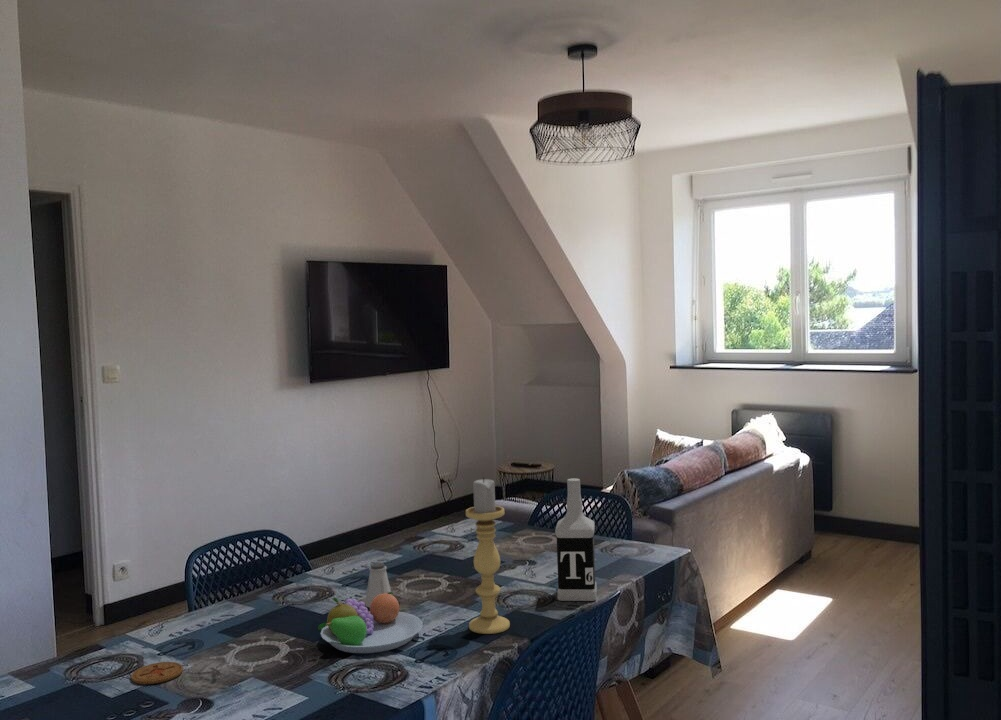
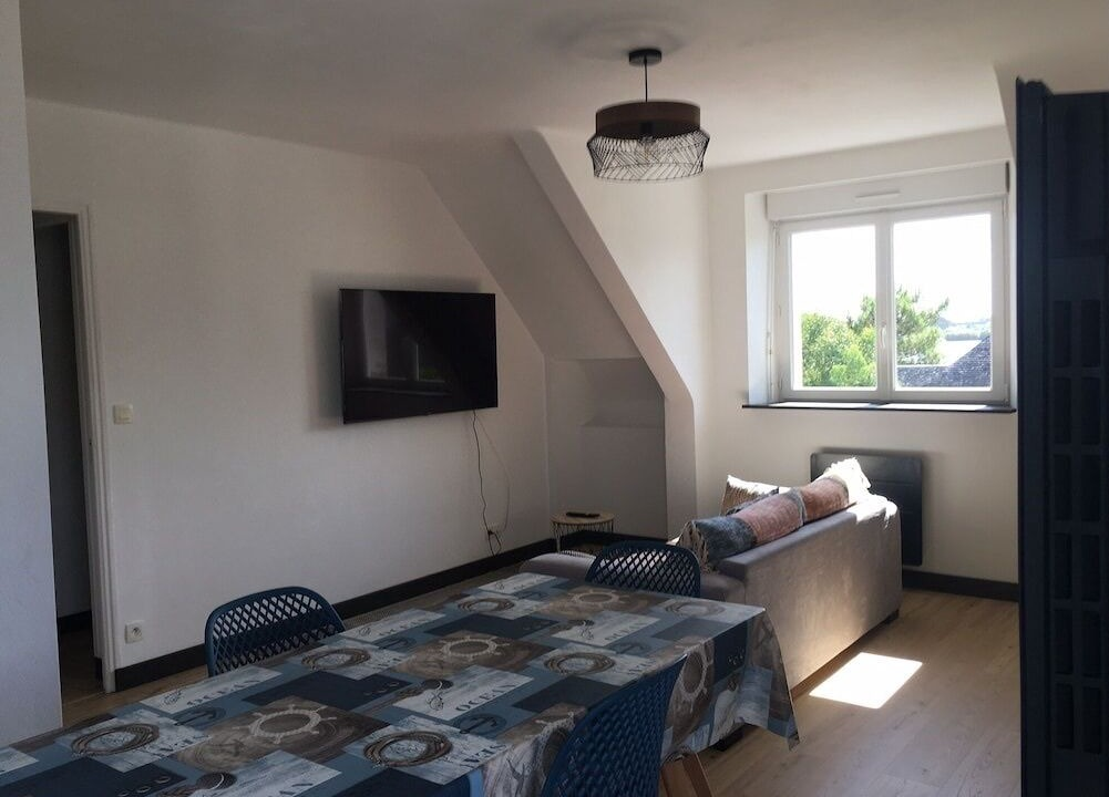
- saltshaker (378, 584)
- fruit bowl (367, 618)
- candle holder (486, 552)
- vodka (575, 537)
- coaster (157, 672)
